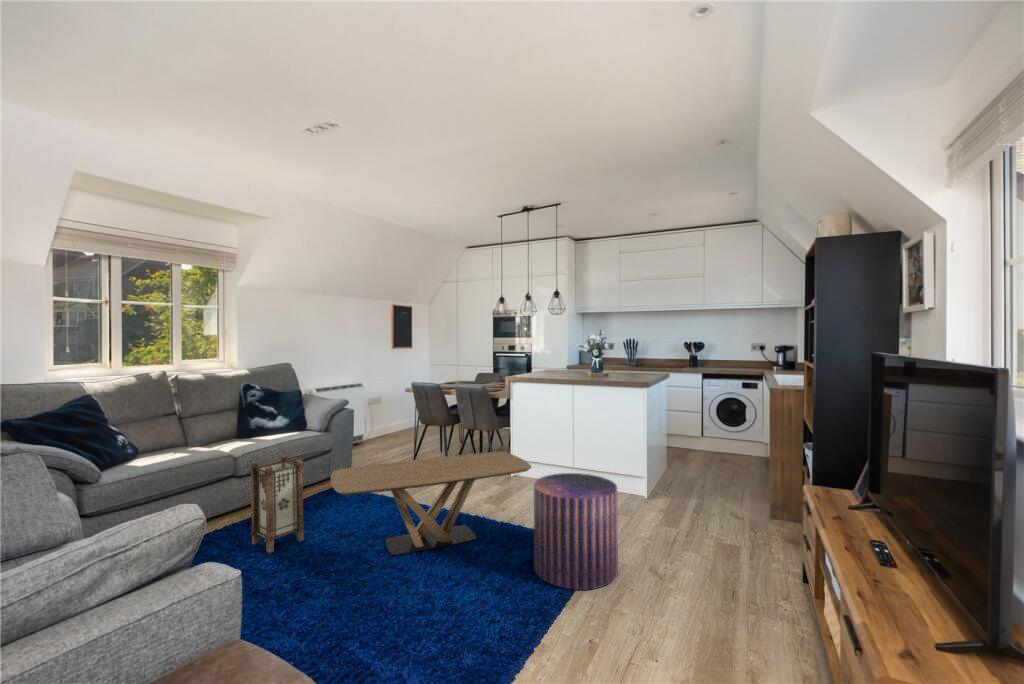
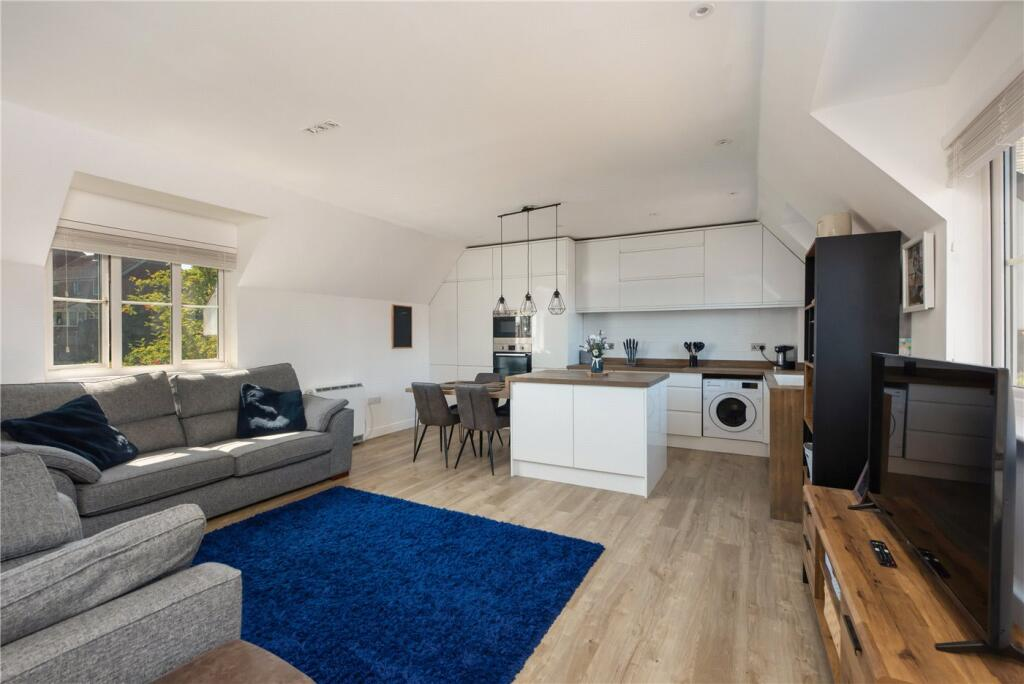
- lantern (277, 501)
- stool (575, 526)
- coffee table (434, 503)
